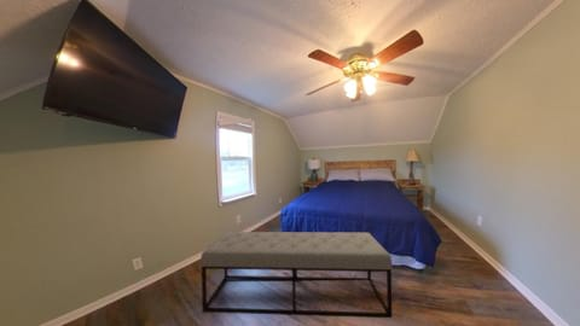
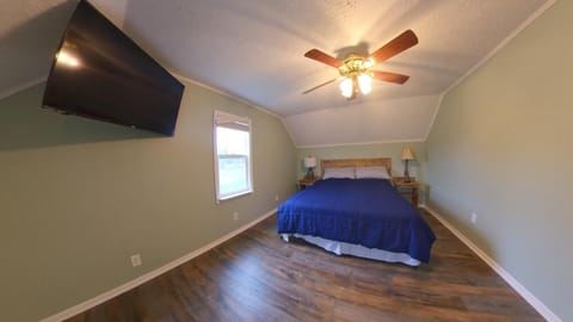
- bench (295, 267)
